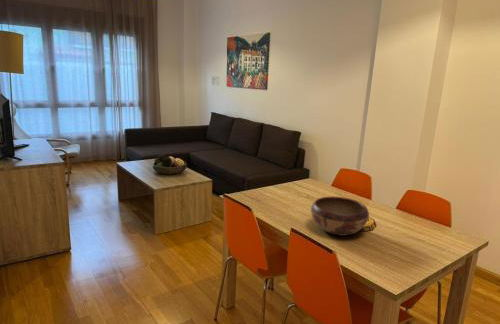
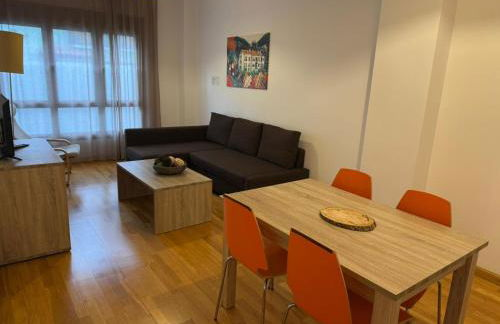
- decorative bowl (338, 217)
